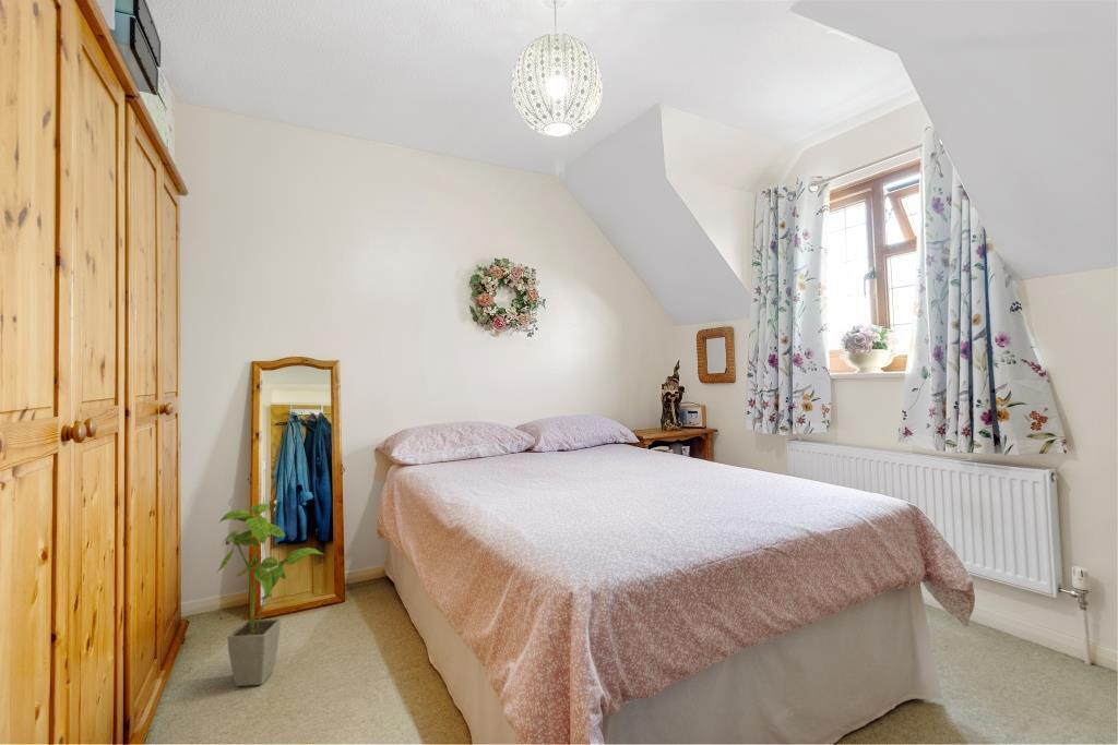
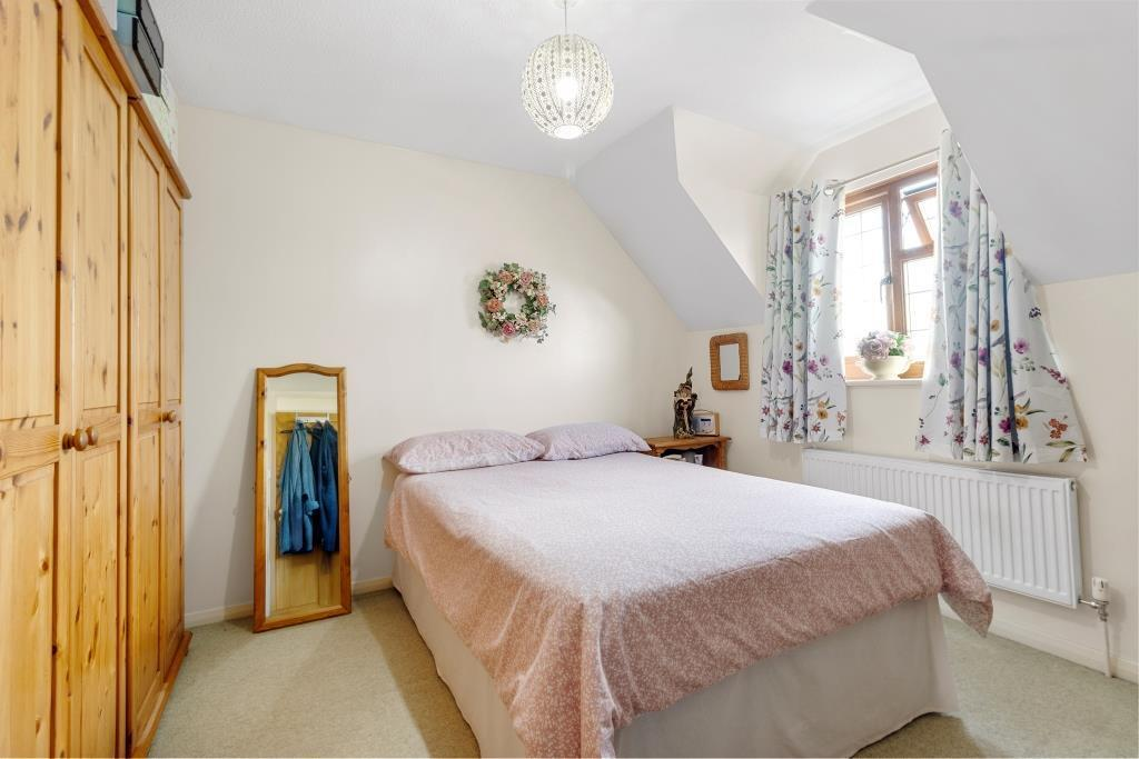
- house plant (264, 592)
